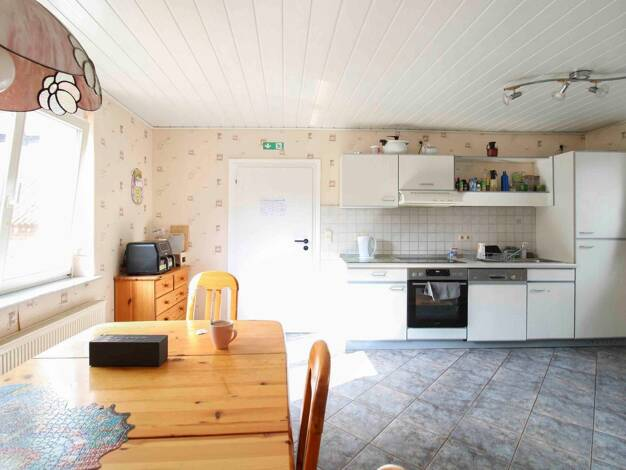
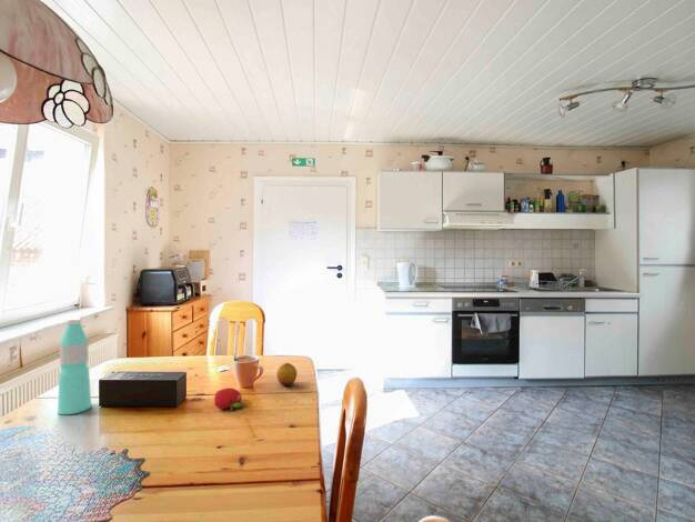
+ fruit (286, 373)
+ fruit (228, 398)
+ water bottle (73, 363)
